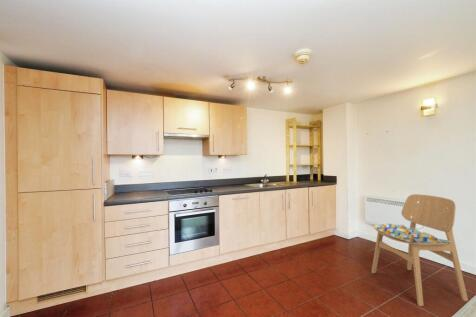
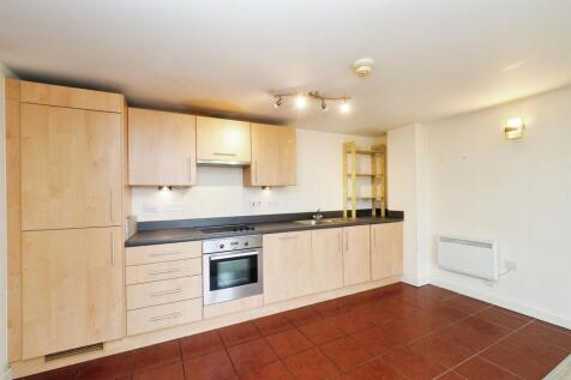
- dining chair (413, 241)
